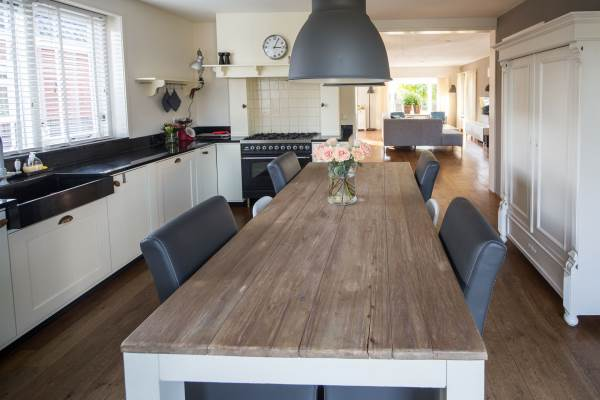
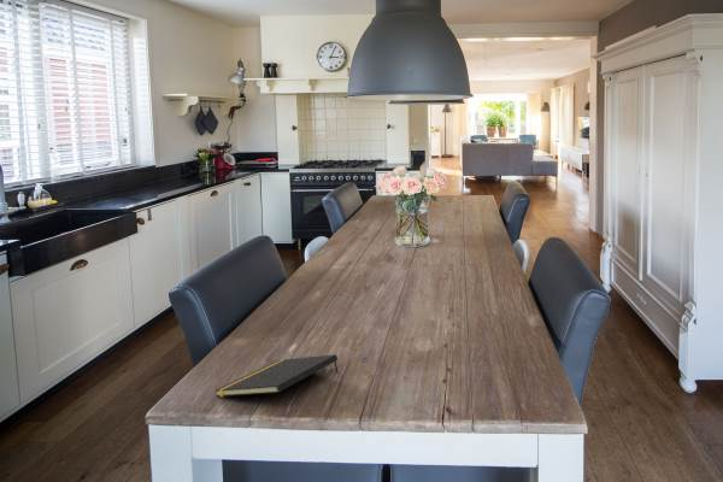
+ notepad (278, 375)
